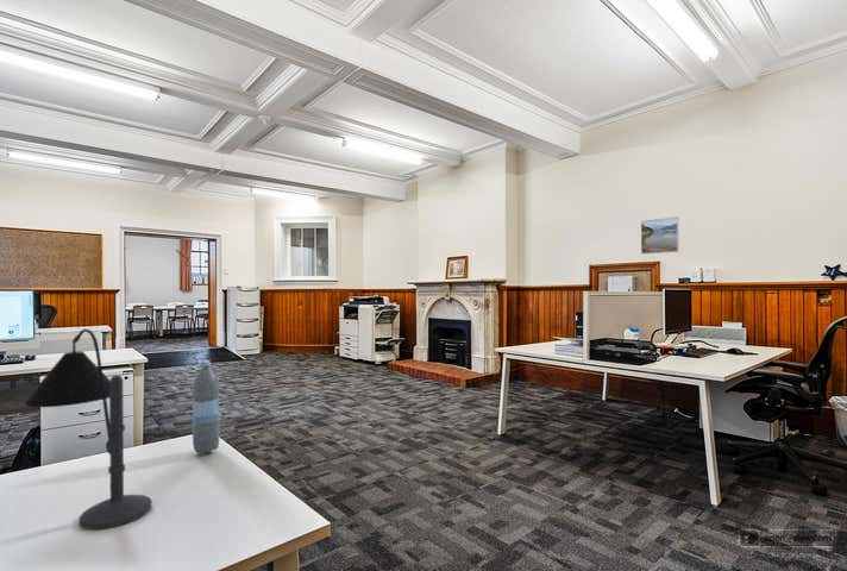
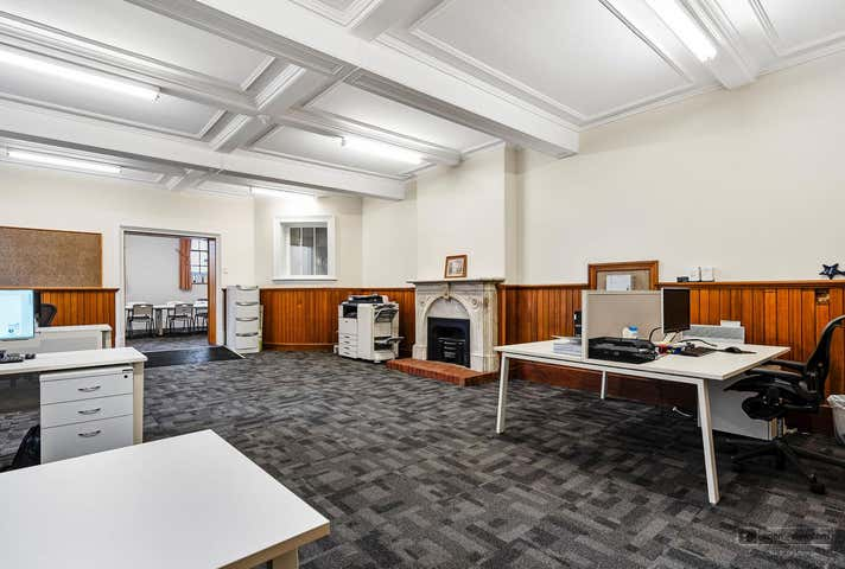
- desk lamp (92, 401)
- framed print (659, 236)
- water bottle (206, 406)
